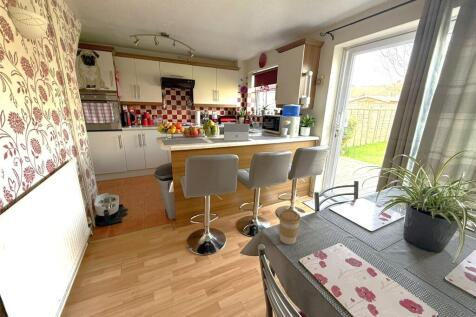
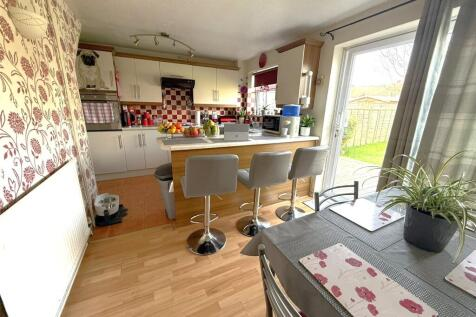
- coffee cup (288, 226)
